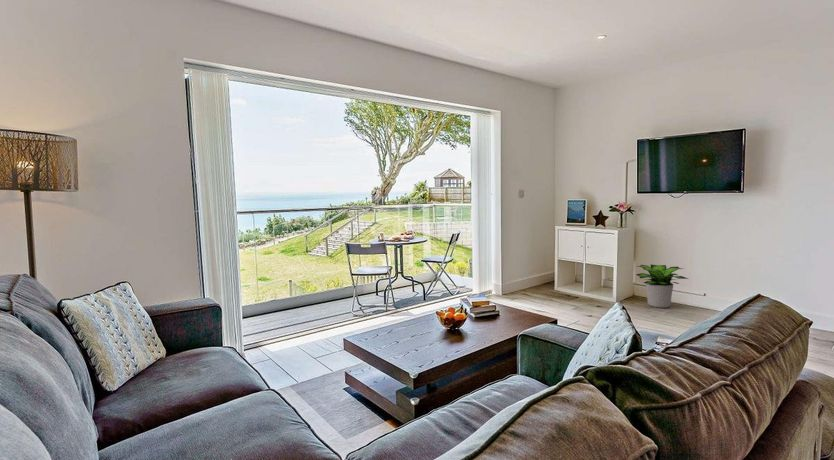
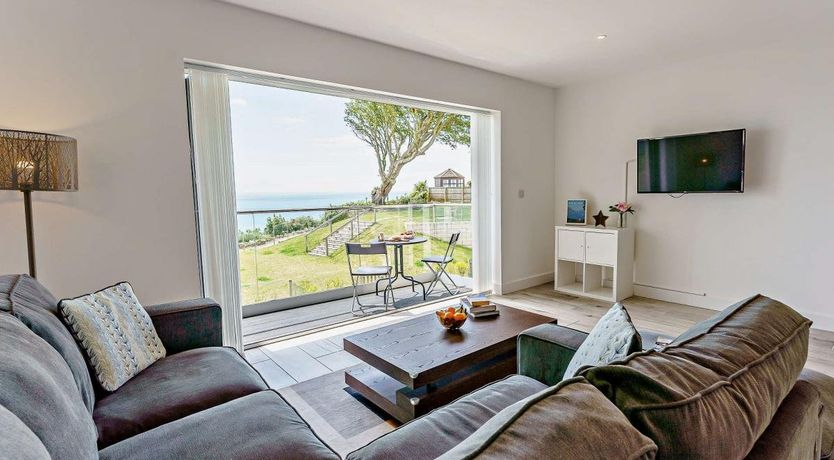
- potted plant (662, 286)
